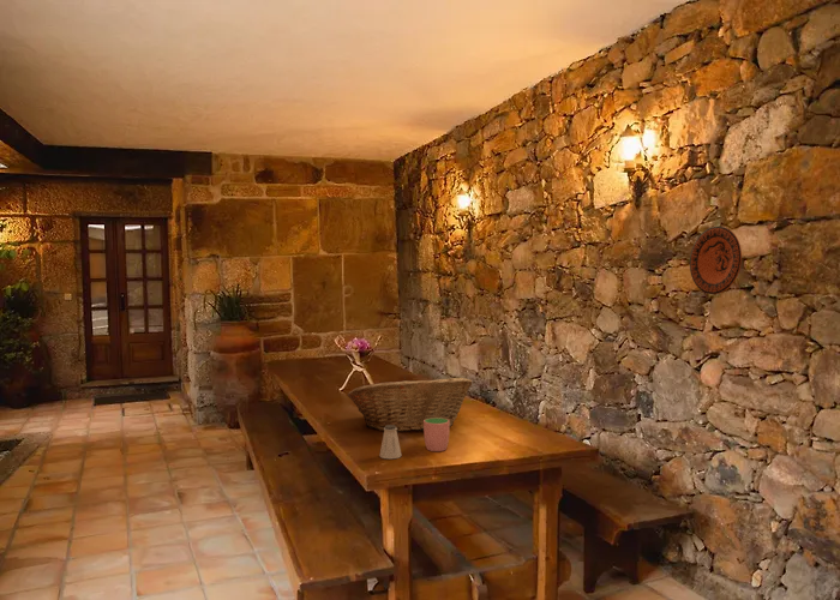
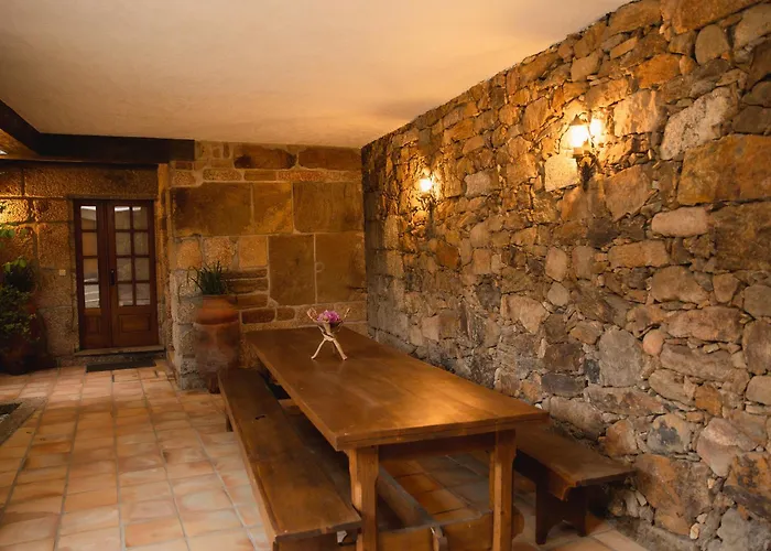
- saltshaker (390, 440)
- cup (434, 433)
- decorative plate (715, 260)
- fruit basket (410, 398)
